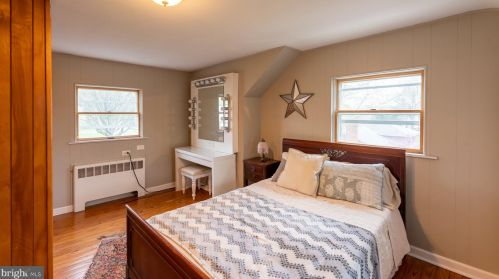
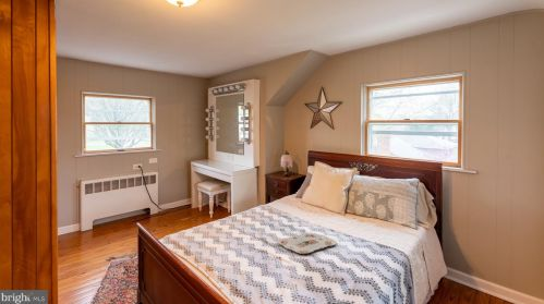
+ serving tray (306, 242)
